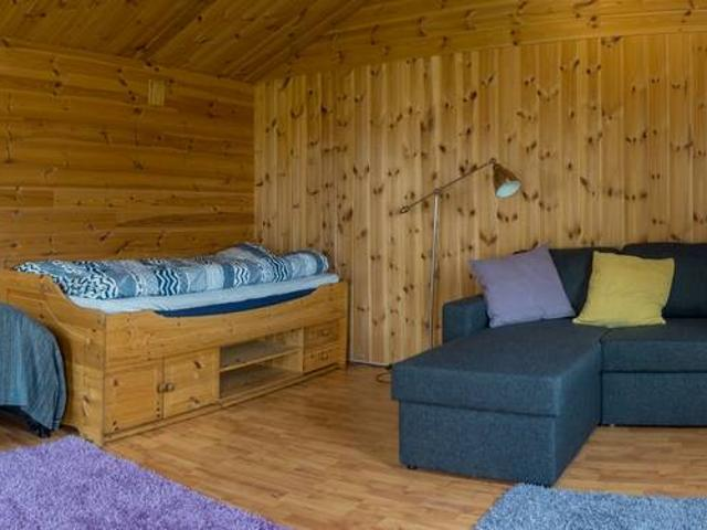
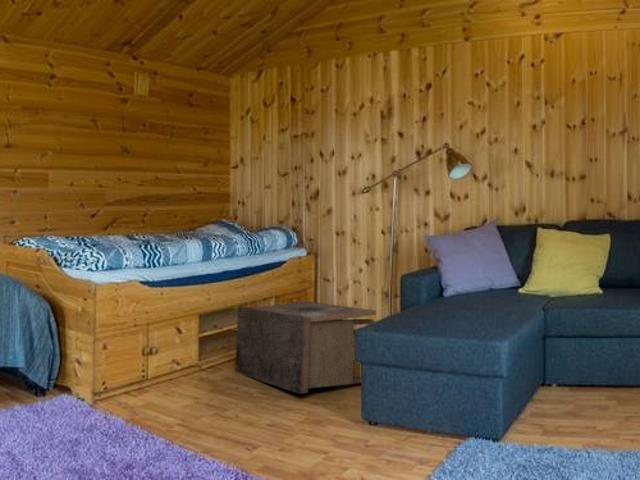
+ nightstand (304, 342)
